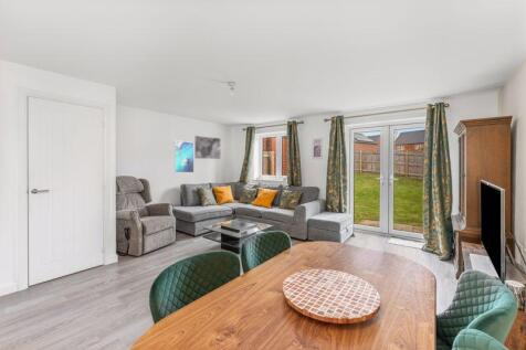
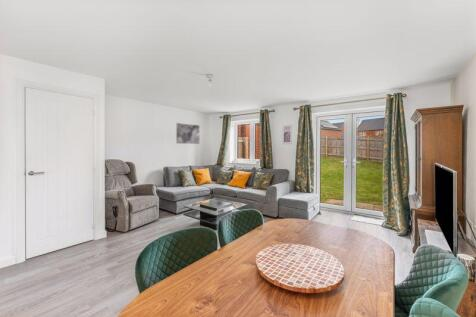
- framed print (185, 157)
